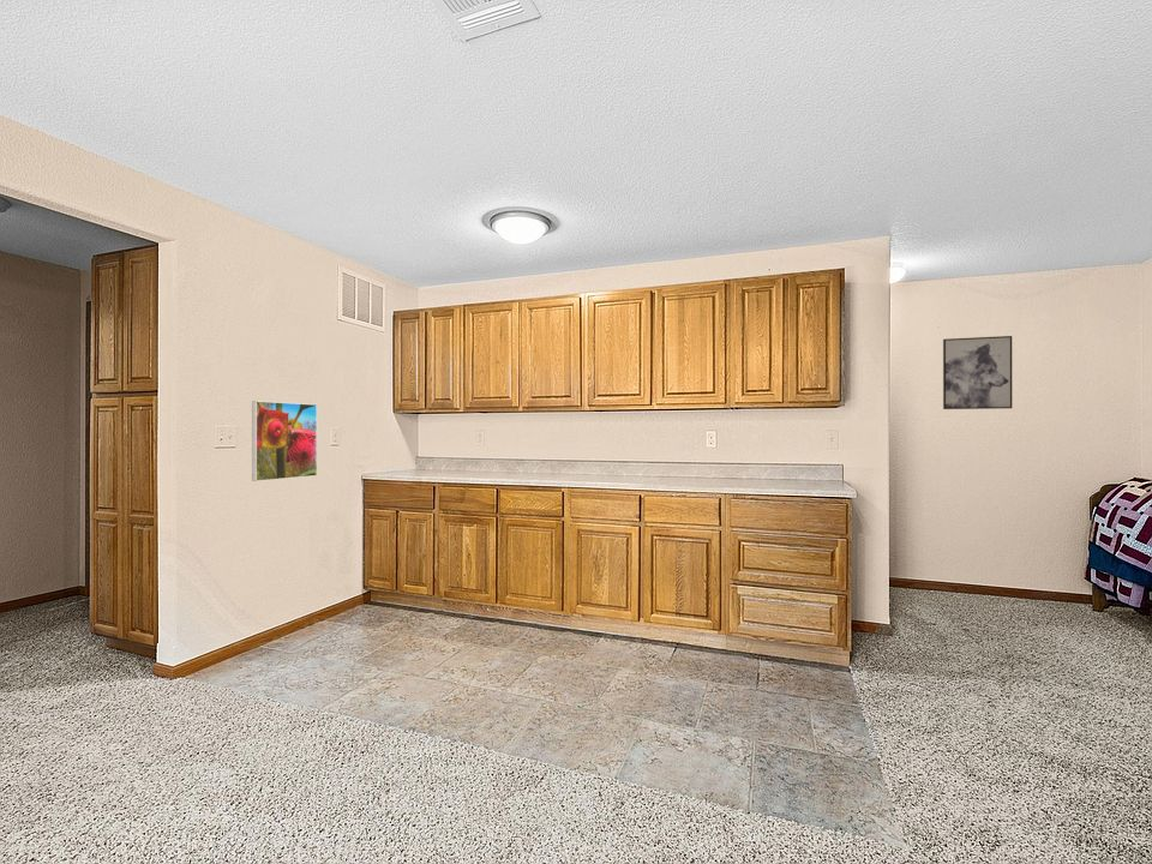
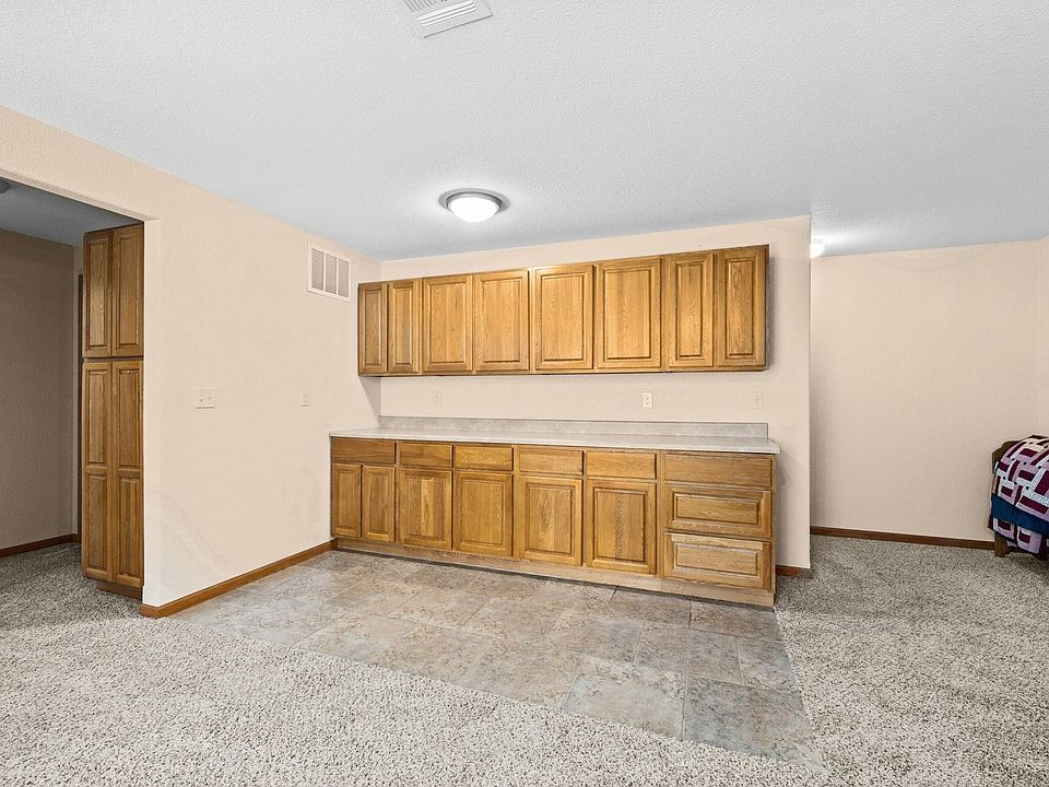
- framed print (286, 440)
- wall art (977, 373)
